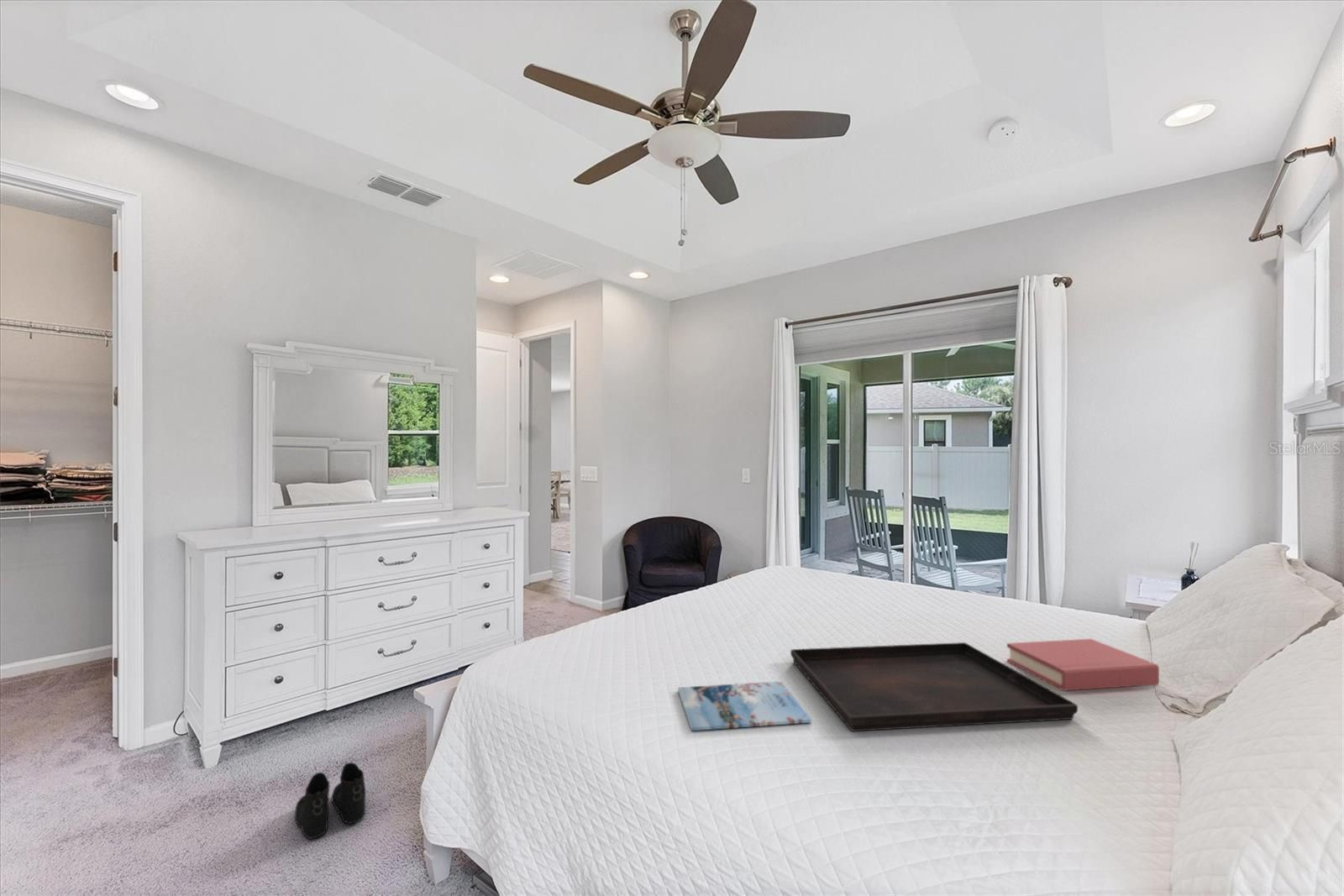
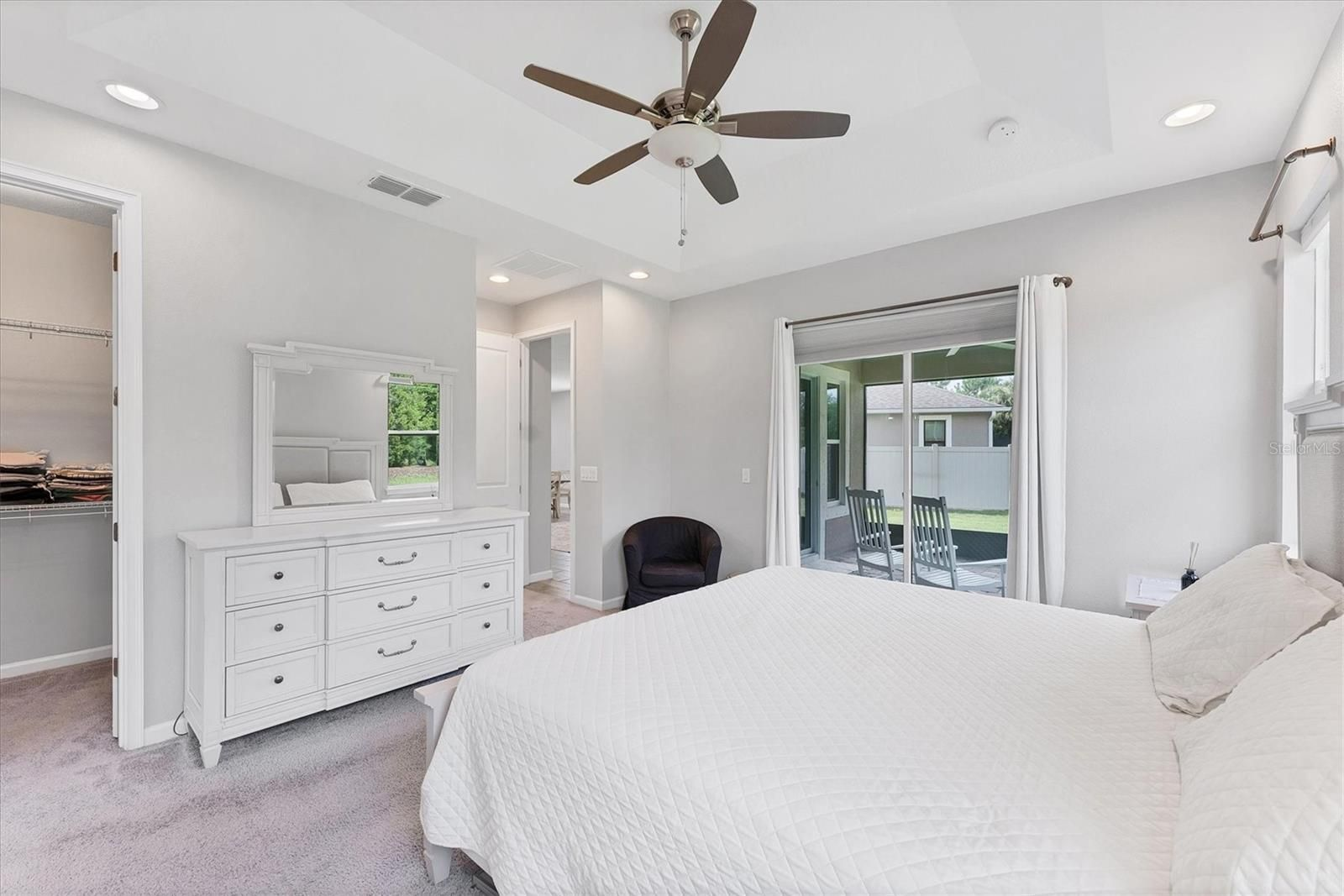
- hardback book (1079, 663)
- serving tray (916, 680)
- boots (328, 789)
- magazine (740, 704)
